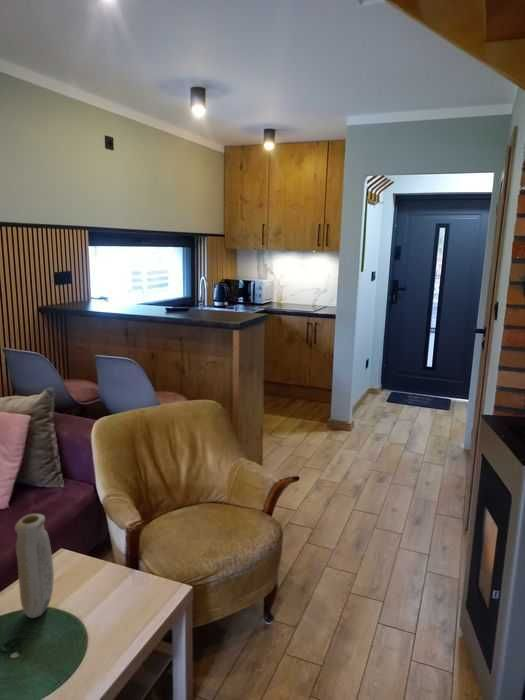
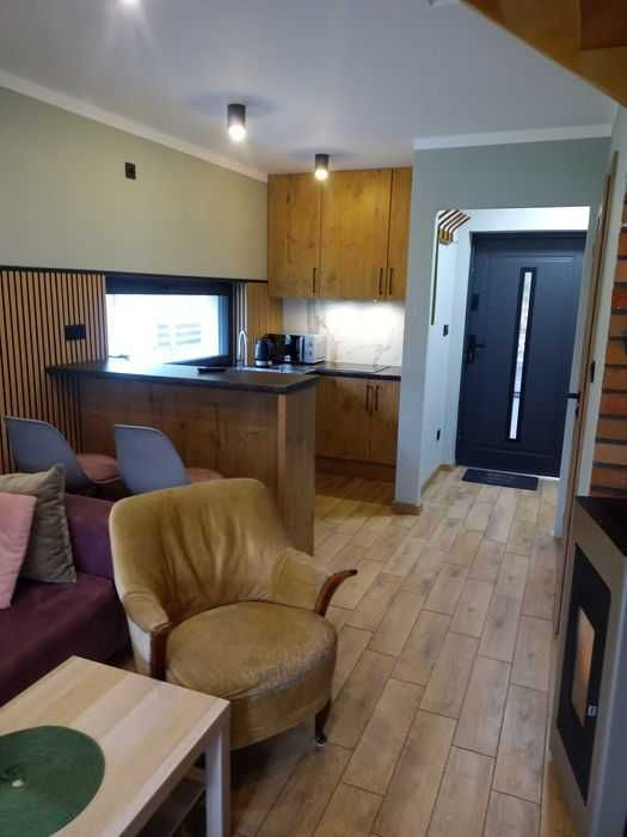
- vase (35, 566)
